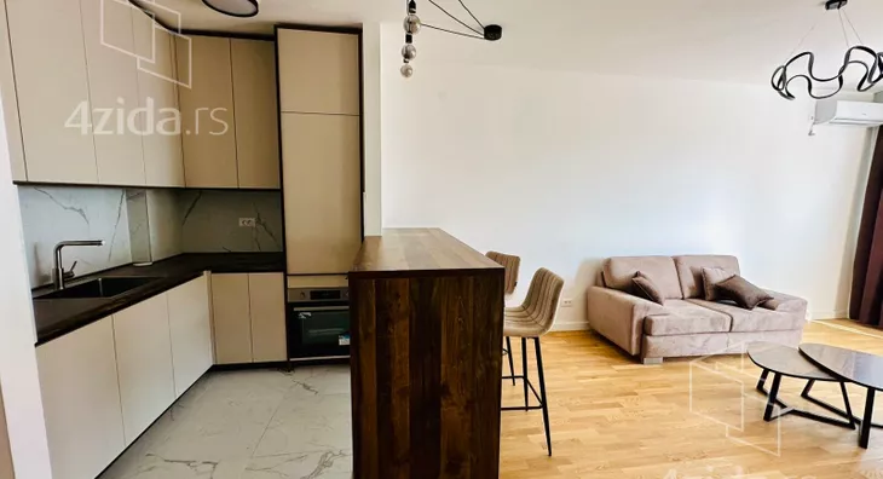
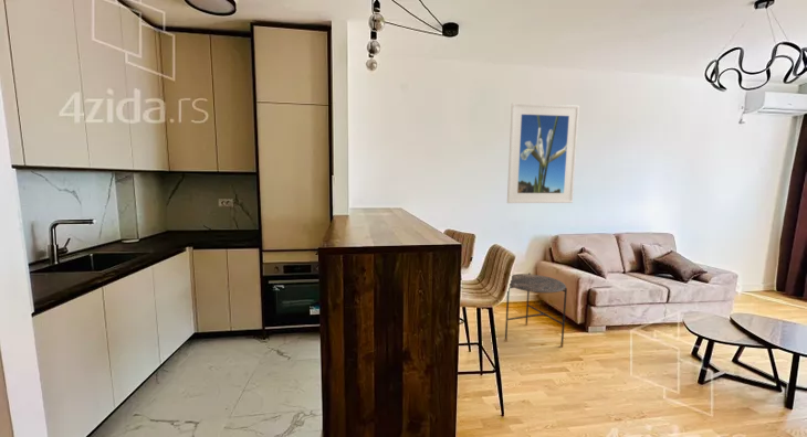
+ side table (532, 308)
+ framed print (543, 154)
